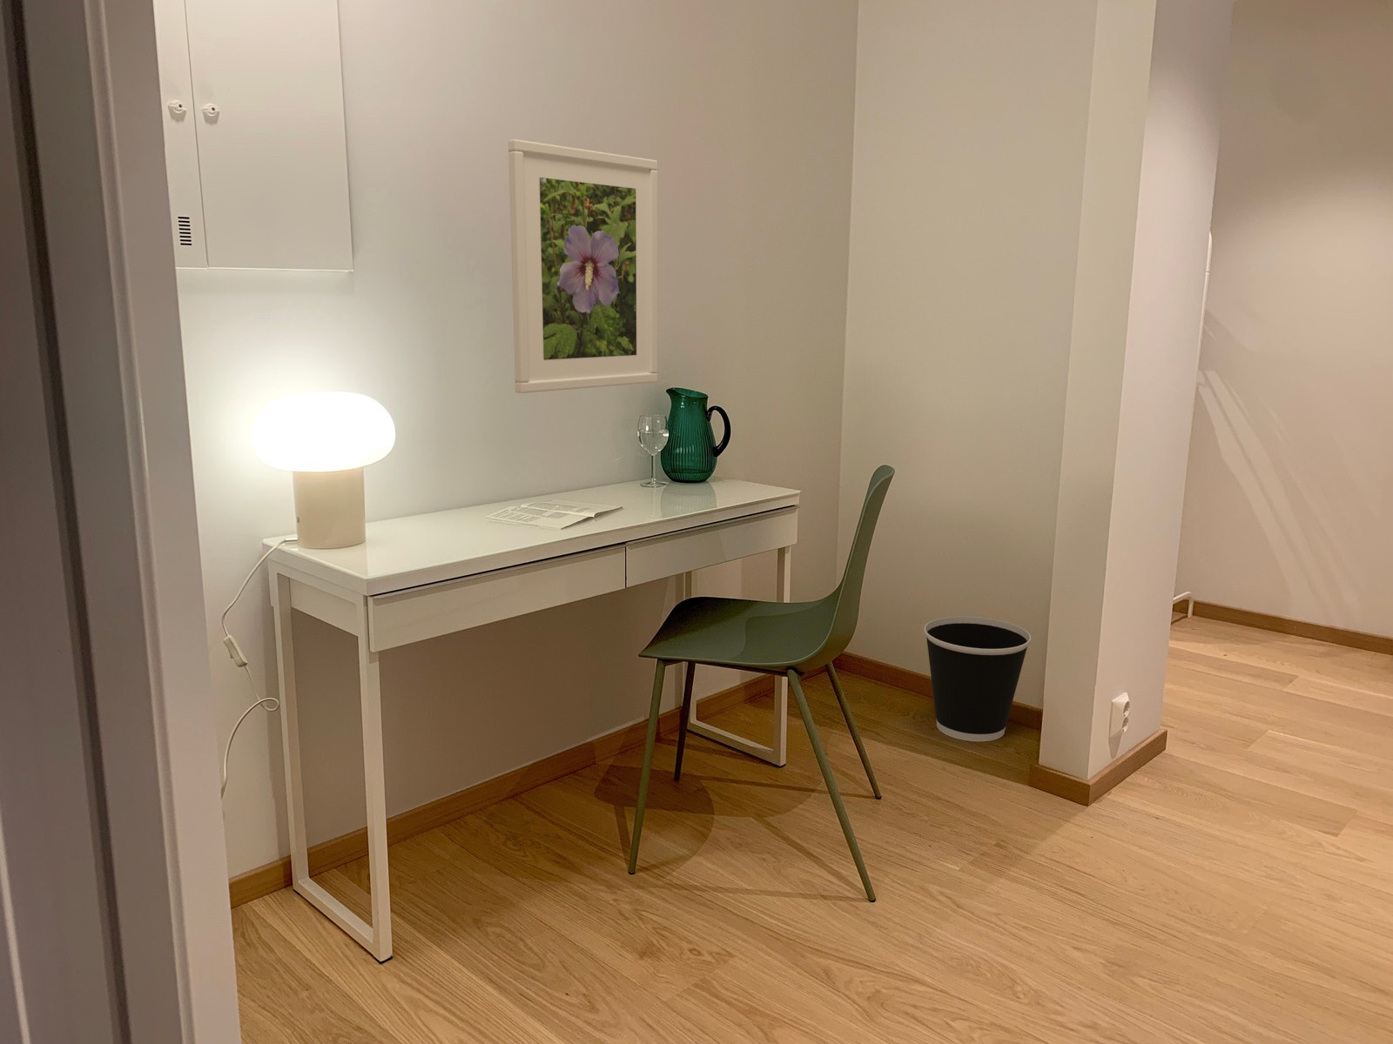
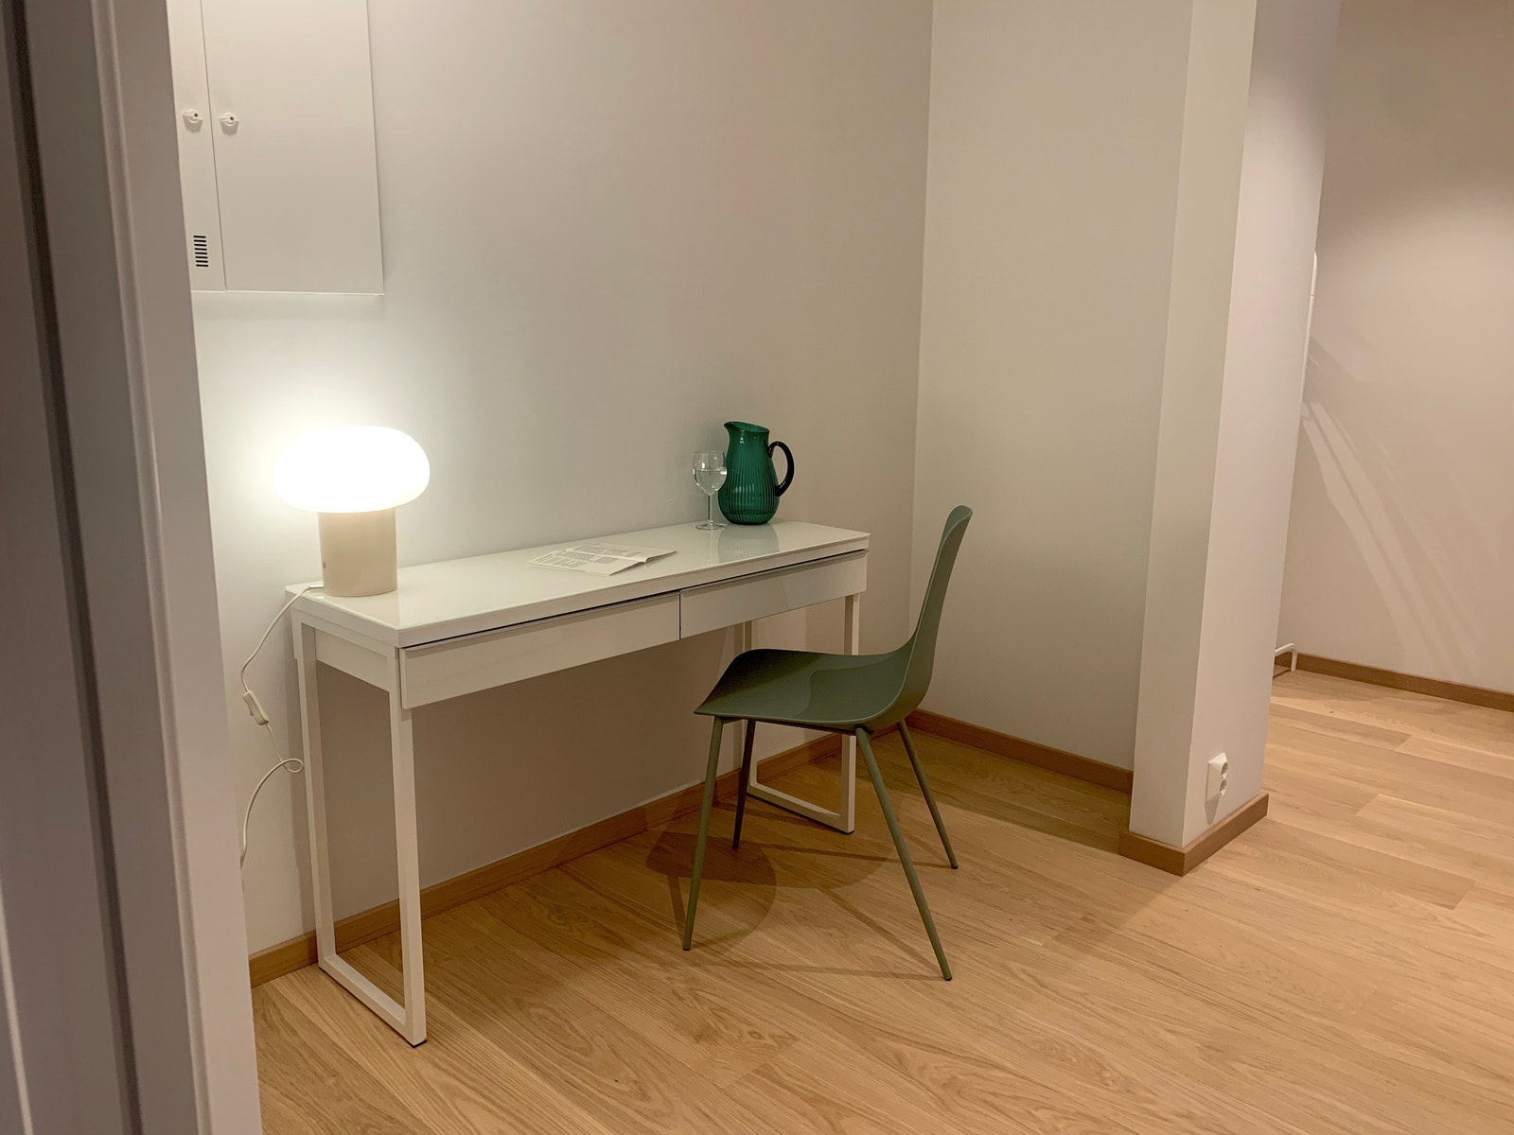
- wastebasket (973, 680)
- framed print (589, 272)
